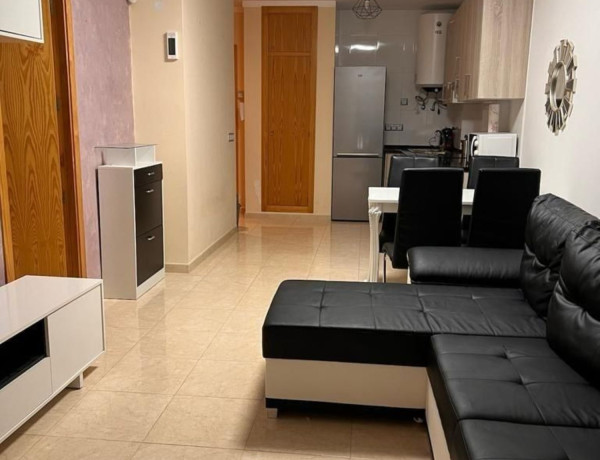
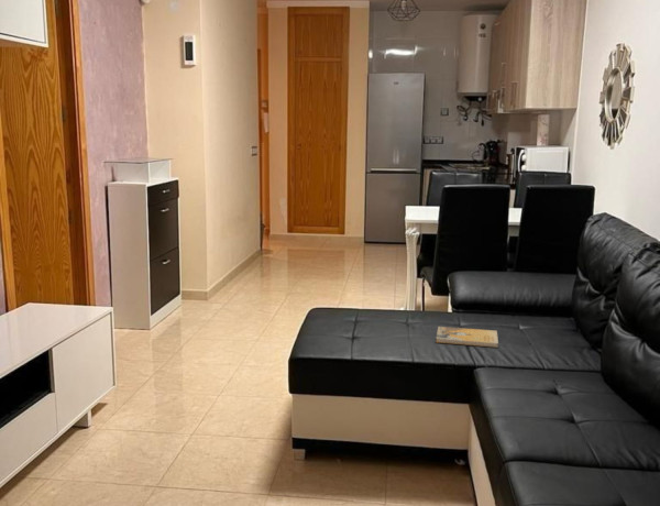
+ book (466, 336)
